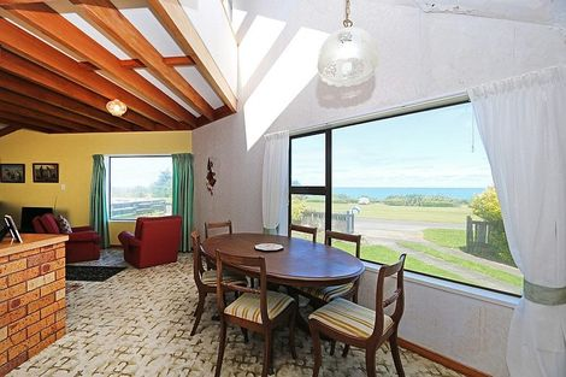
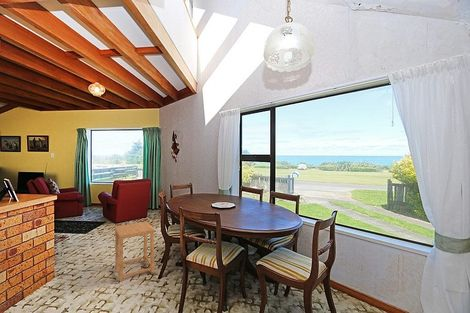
+ side table (136, 258)
